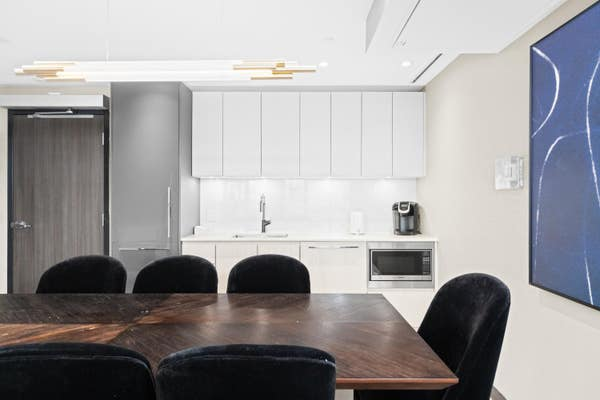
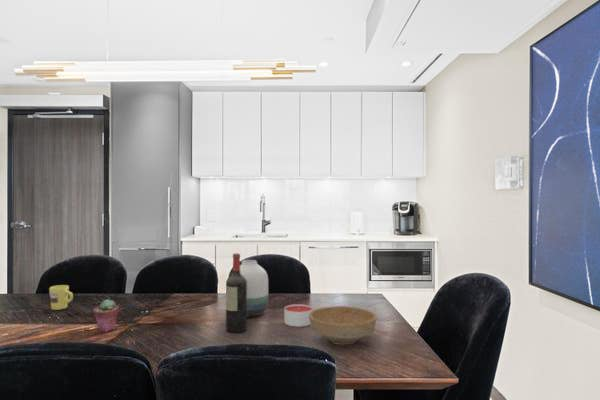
+ candle (298, 314)
+ wine bottle (236, 291)
+ potted succulent (106, 314)
+ mug (62, 297)
+ bowl (342, 327)
+ vase (249, 287)
